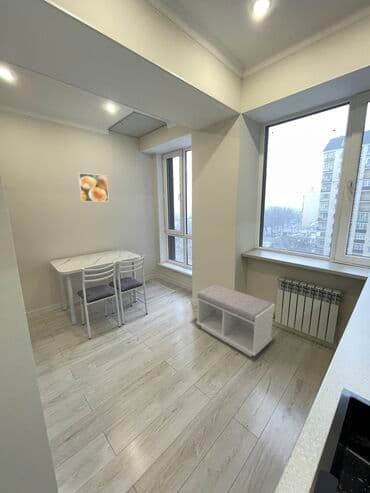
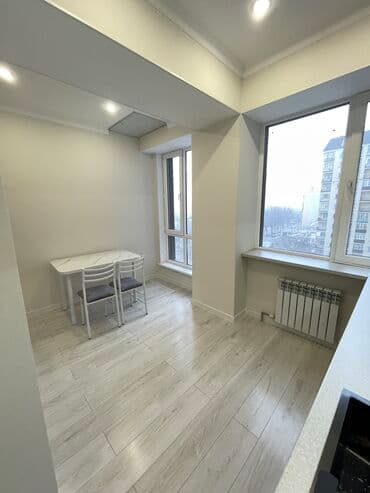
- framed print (94, 188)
- bench (231, 315)
